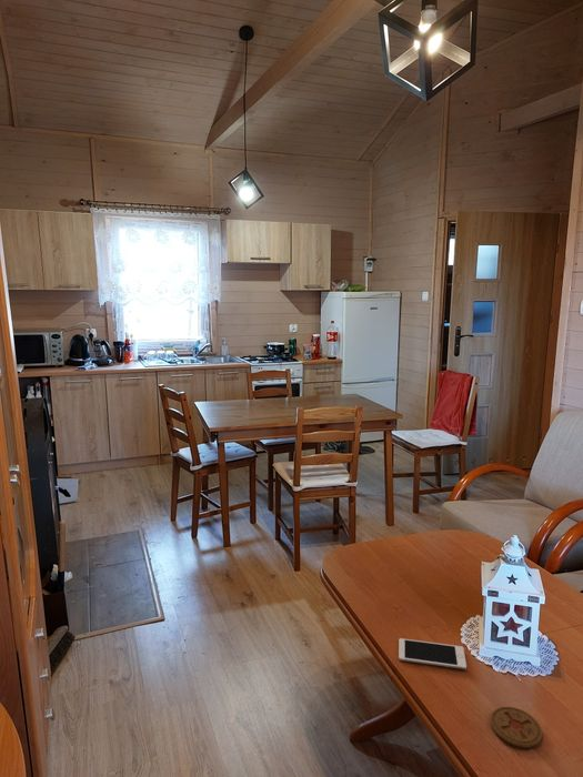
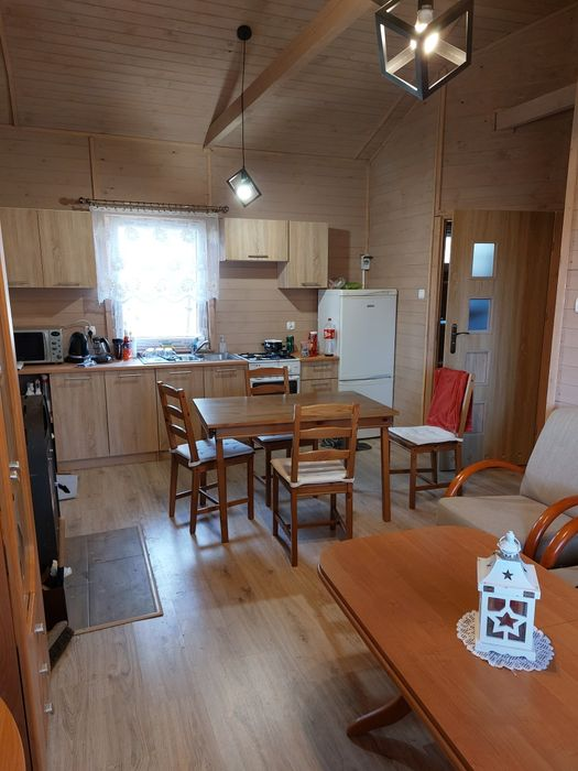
- cell phone (431, 653)
- coaster (515, 726)
